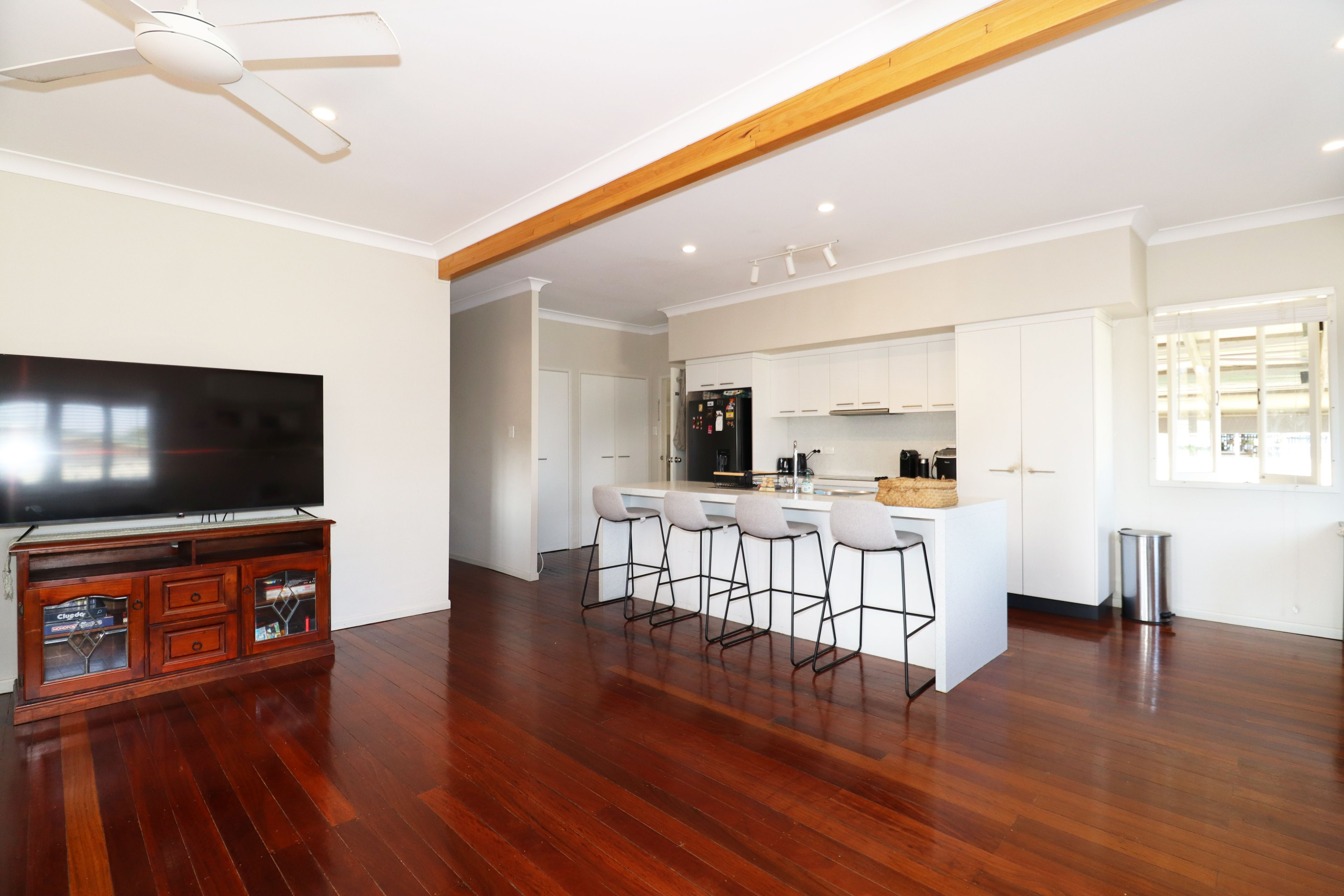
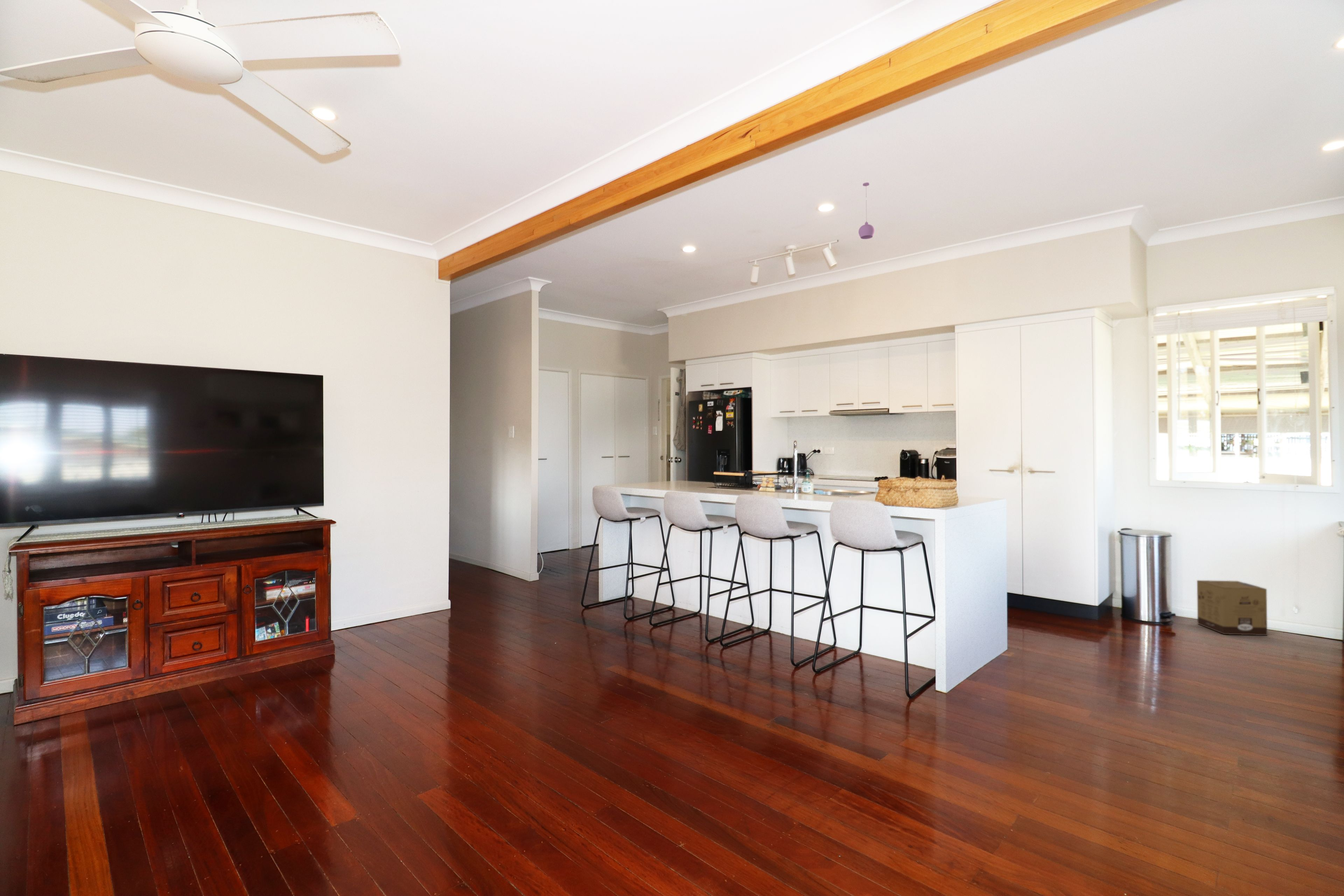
+ pendant light (866, 210)
+ cardboard box (1231, 607)
